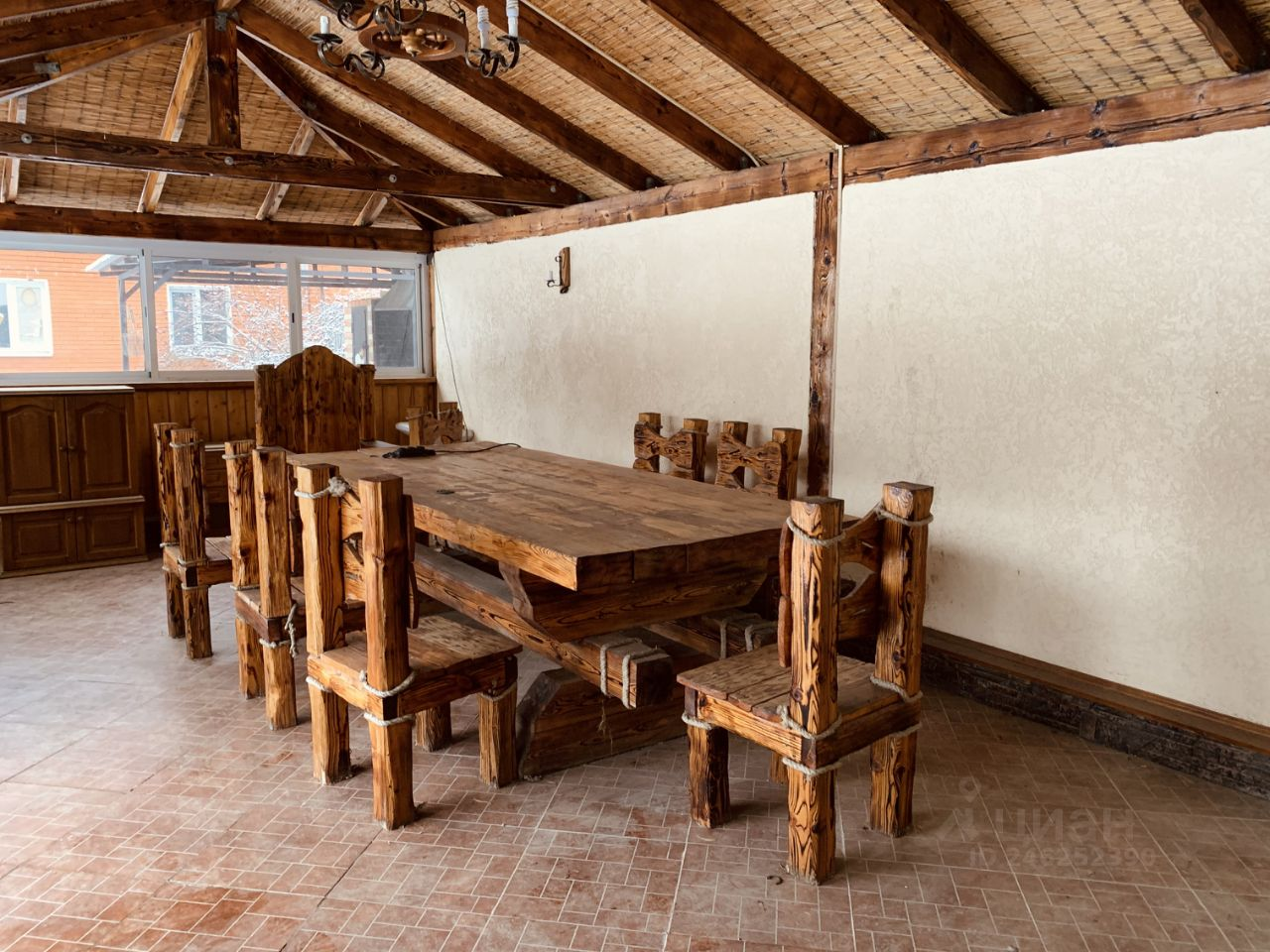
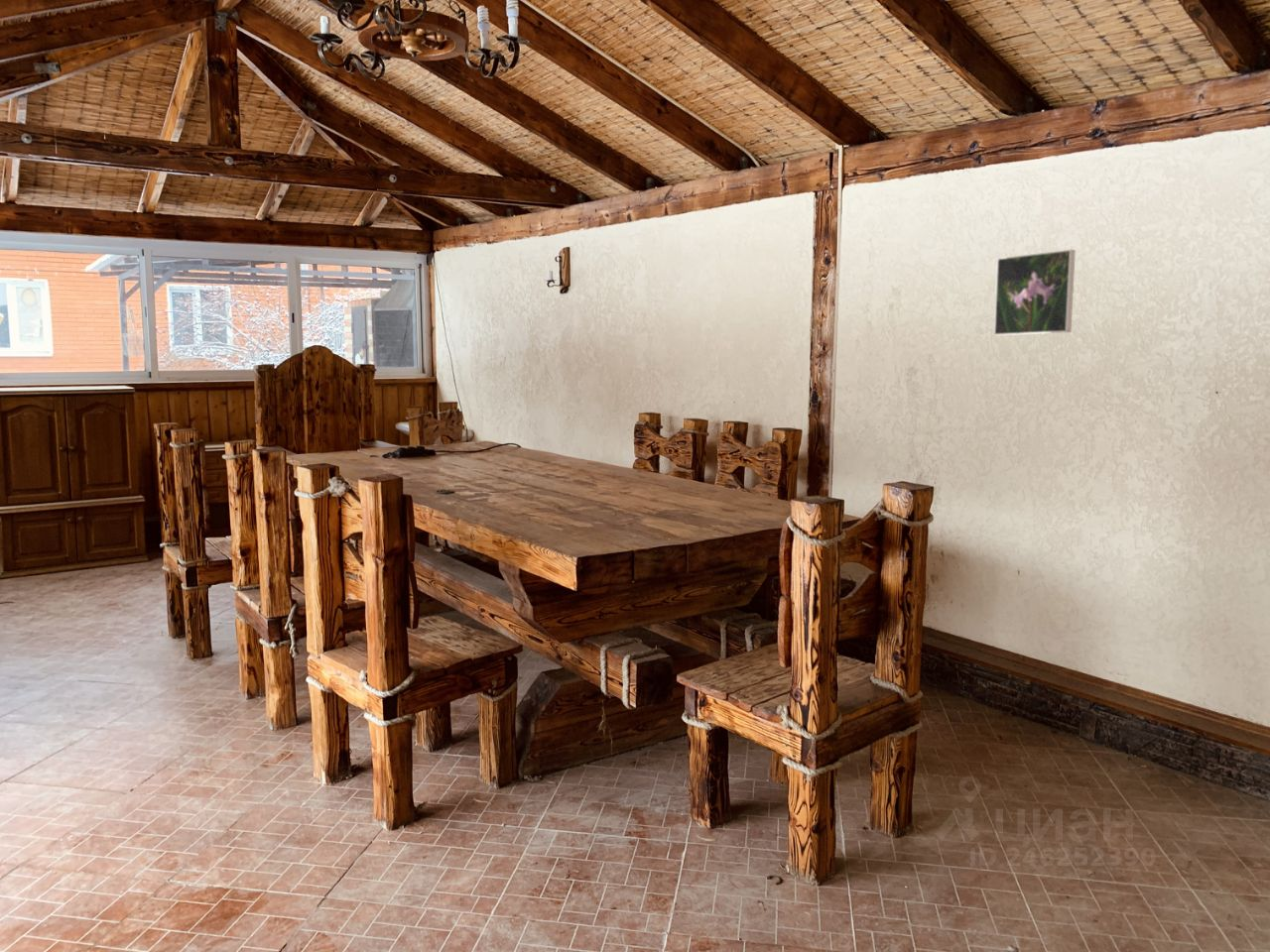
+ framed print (1033, 294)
